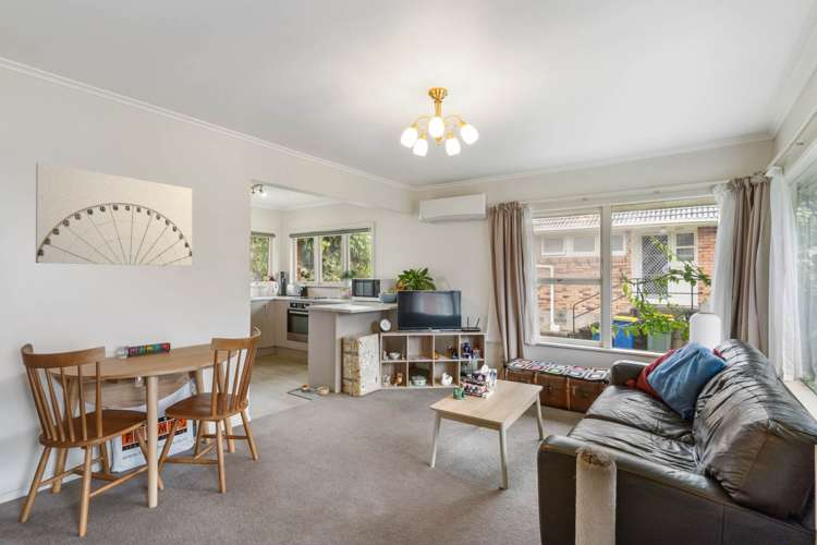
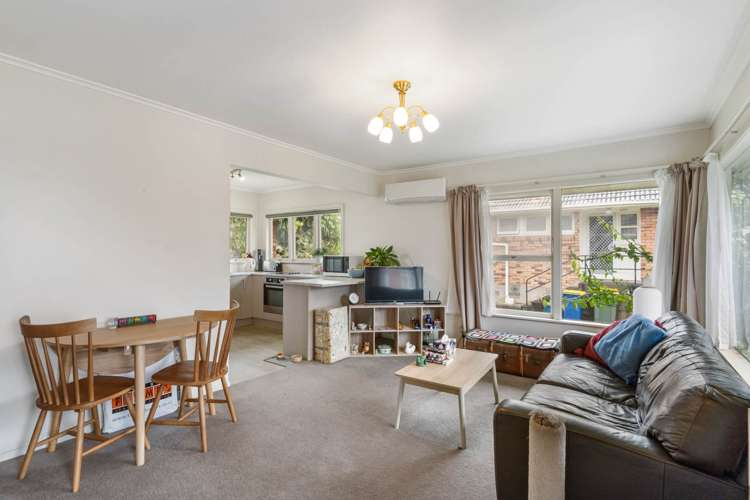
- wall art (123, 220)
